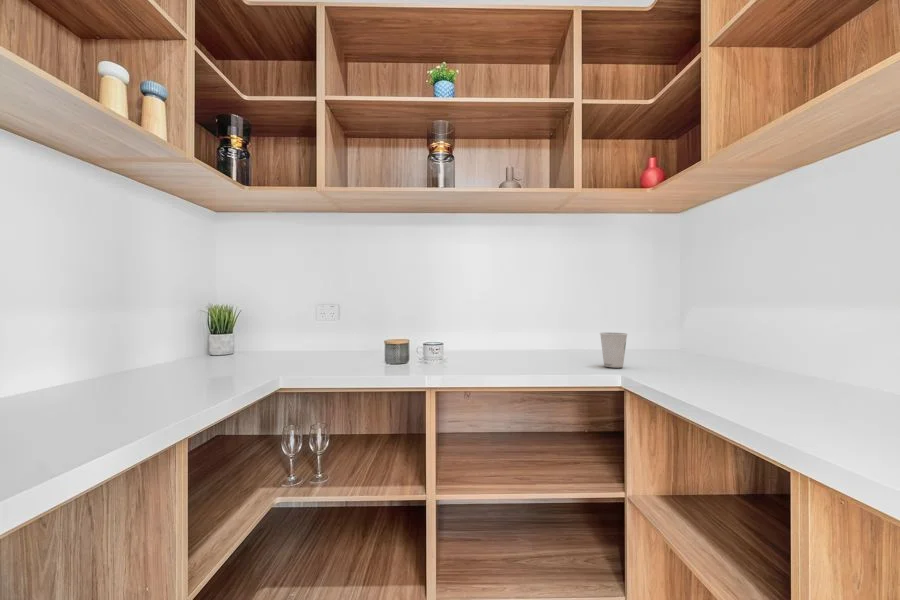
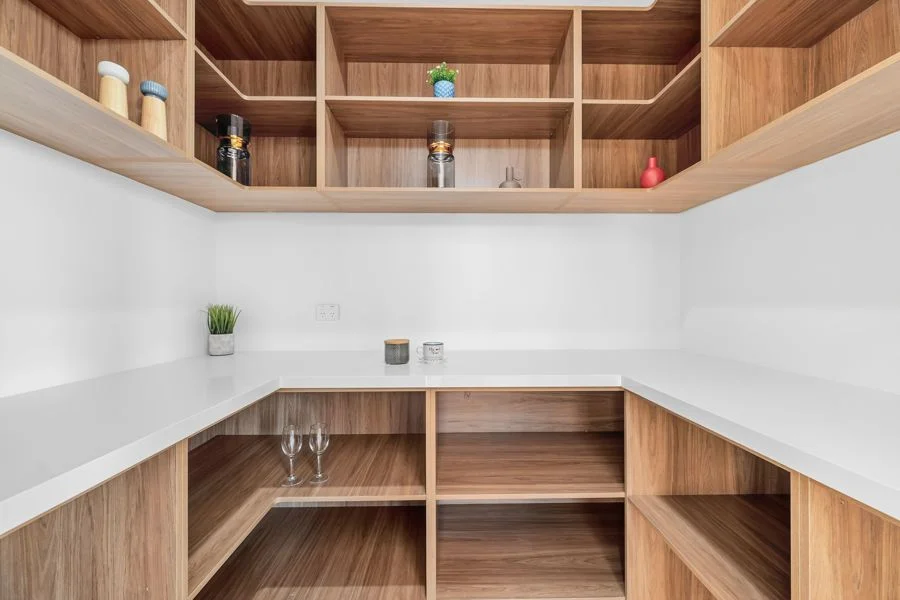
- dixie cup (613, 350)
